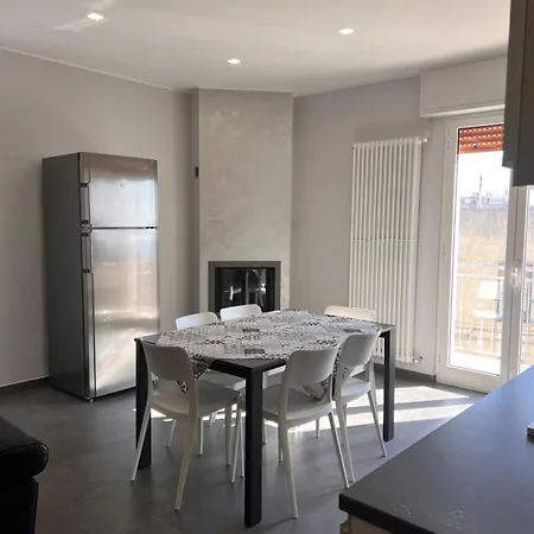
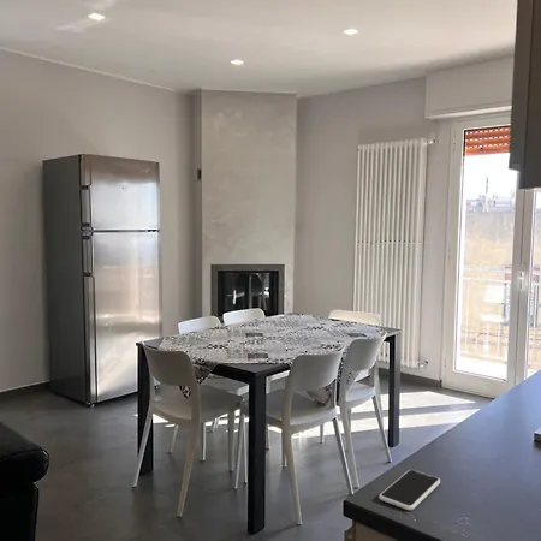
+ smartphone (410, 488)
